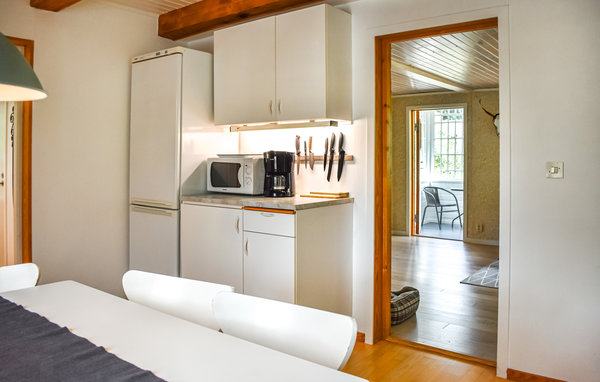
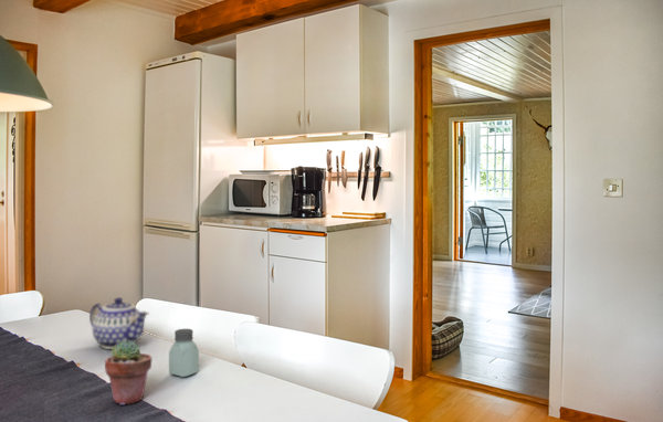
+ teapot (118, 320)
+ saltshaker (183, 351)
+ potted succulent (128, 369)
